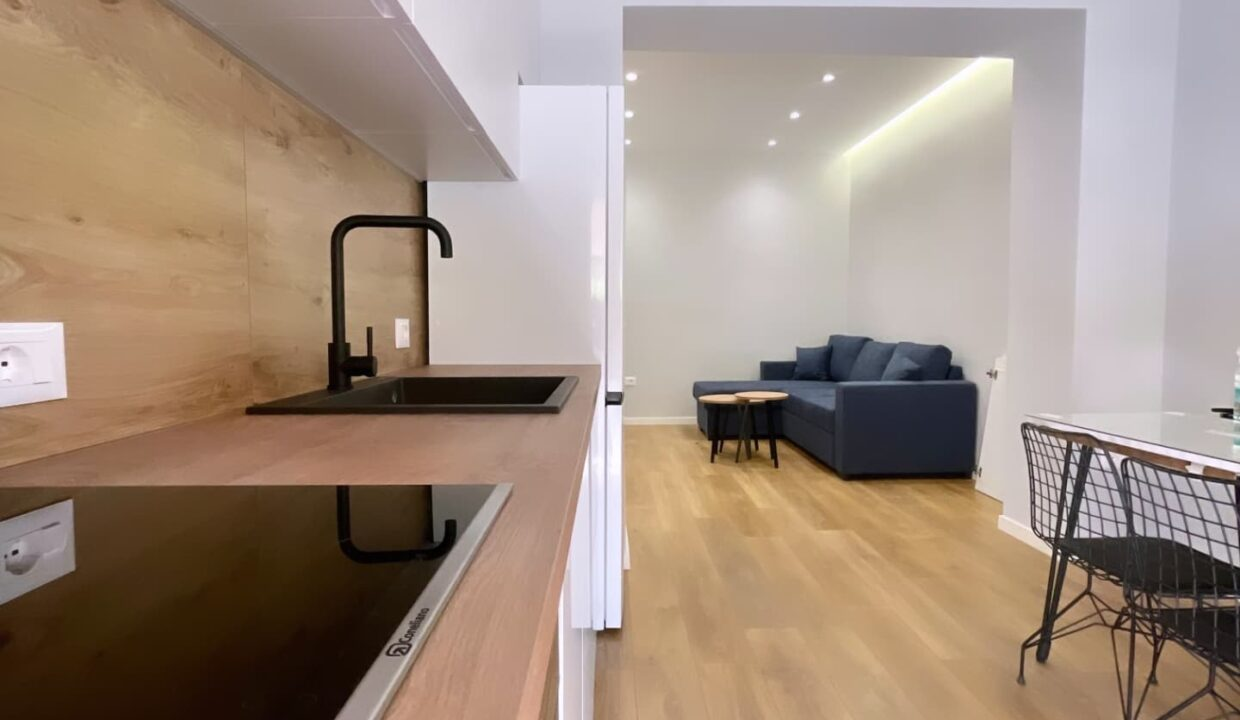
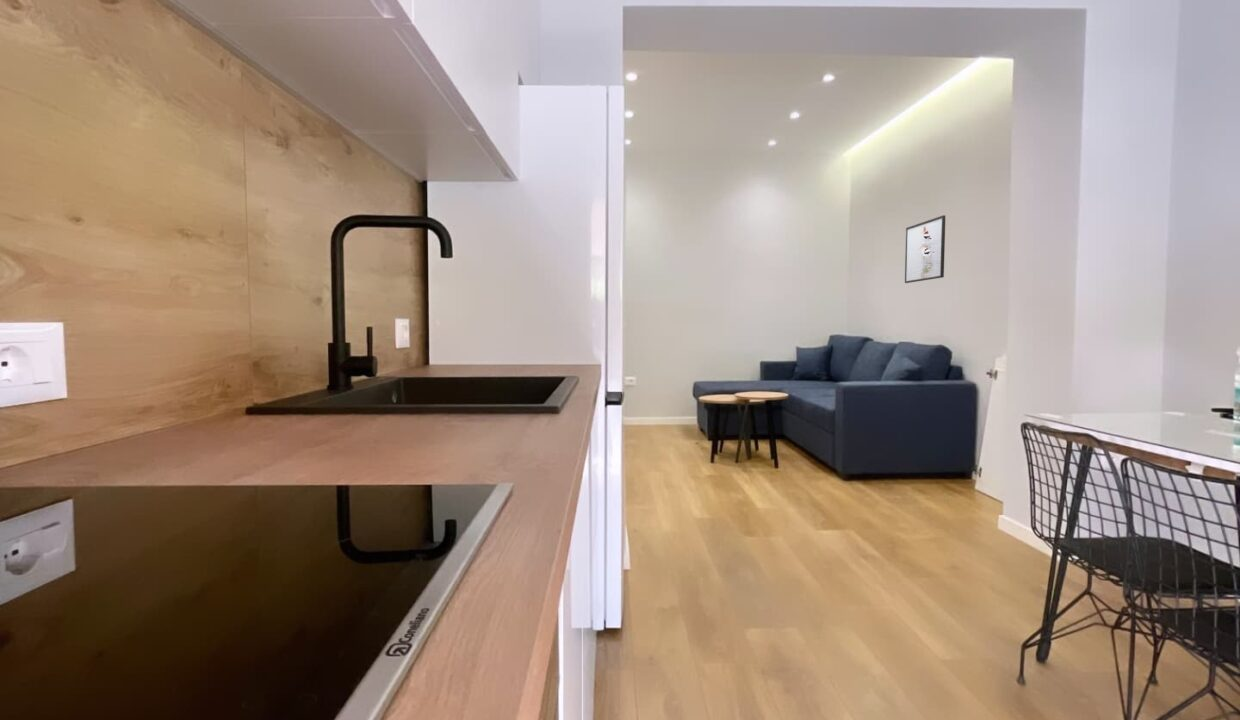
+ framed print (923, 251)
